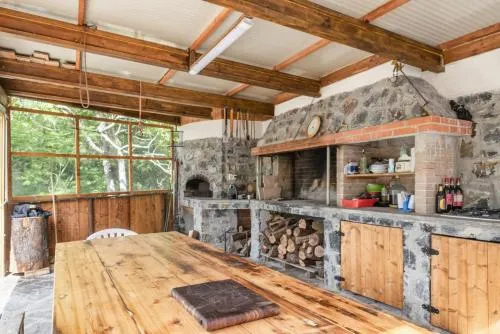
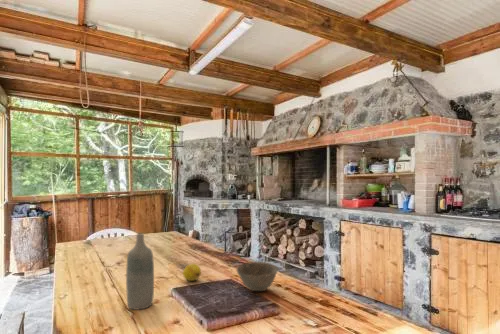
+ fruit (192, 272)
+ bowl (257, 278)
+ bottle (140, 269)
